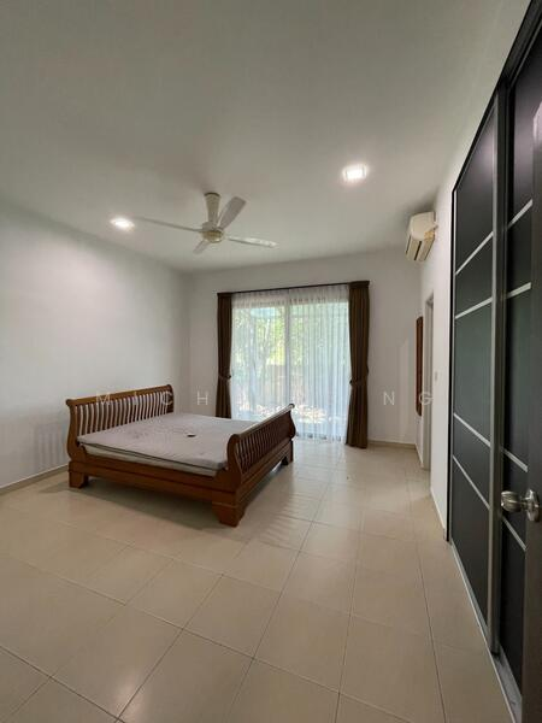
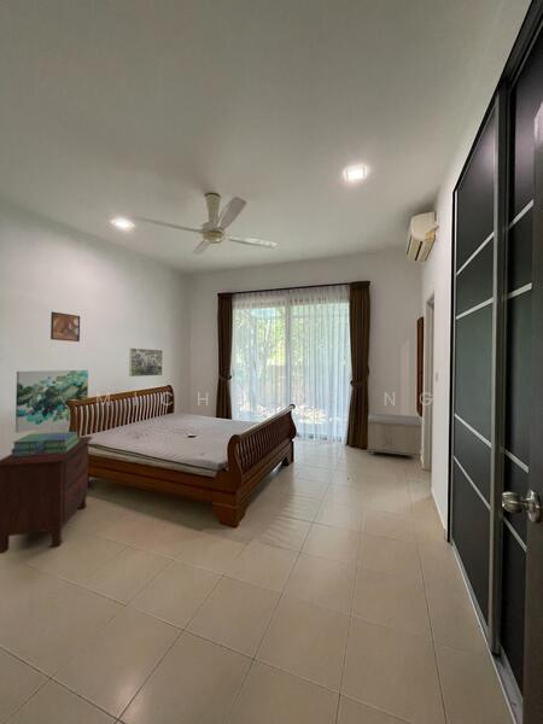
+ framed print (146, 362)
+ wall art (54, 398)
+ nightstand (51, 486)
+ stack of books (47, 442)
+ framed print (65, 327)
+ storage bench (393, 434)
